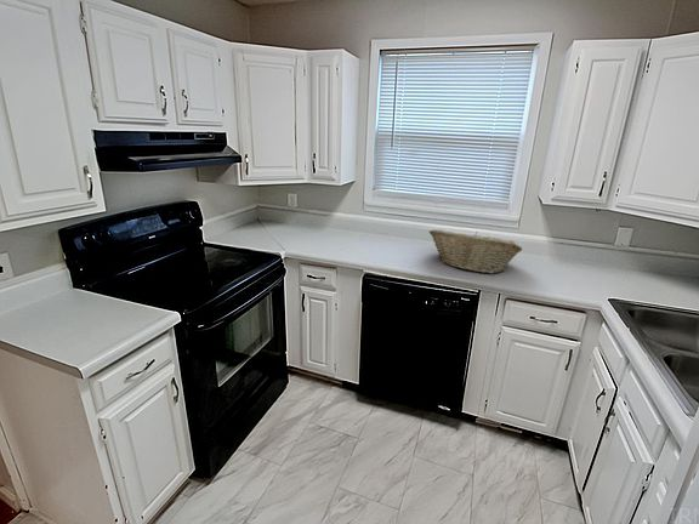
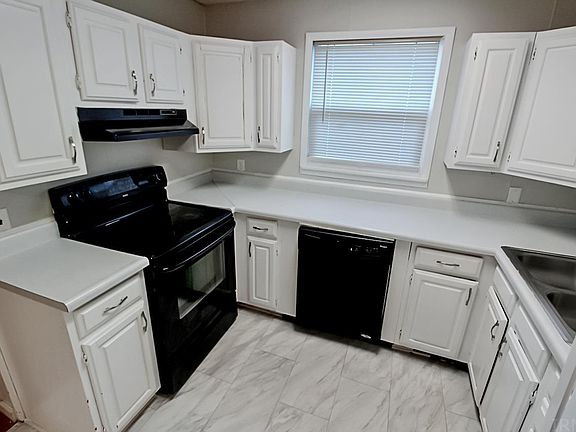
- fruit basket (472, 246)
